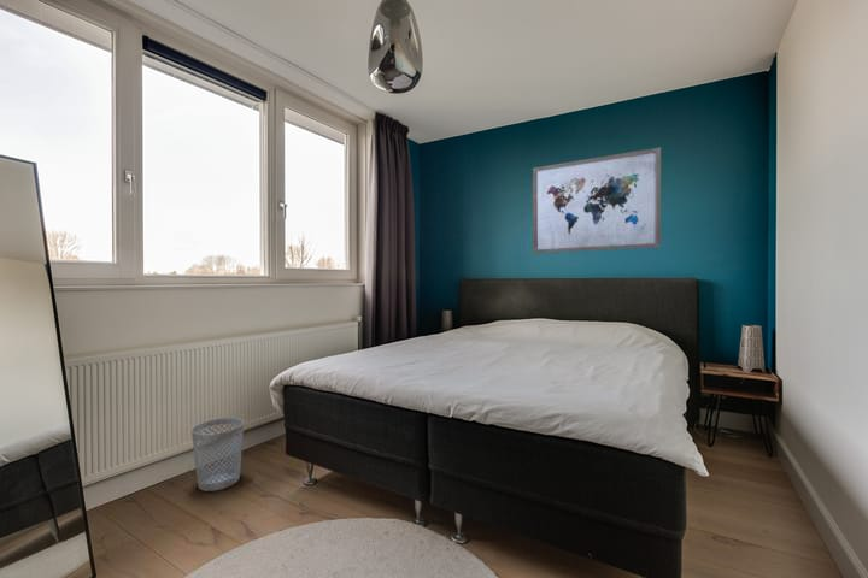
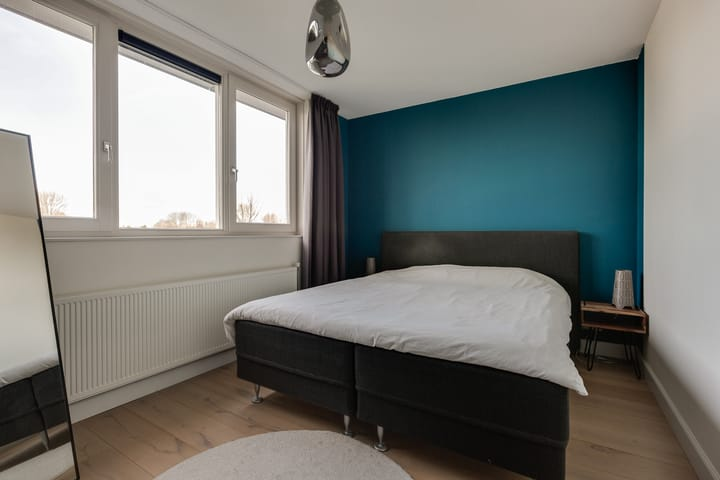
- wall art (592, 204)
- wastebasket (218, 454)
